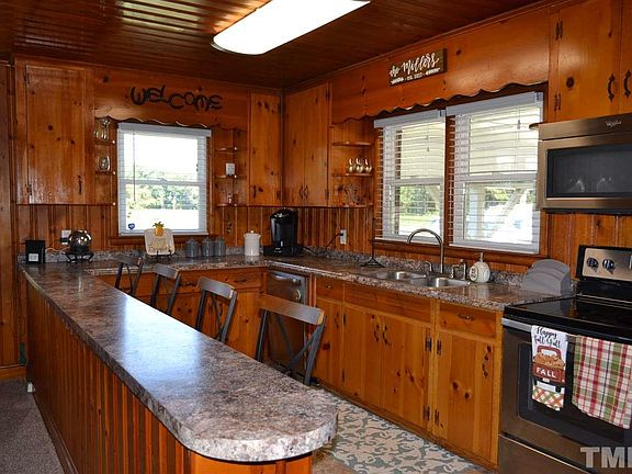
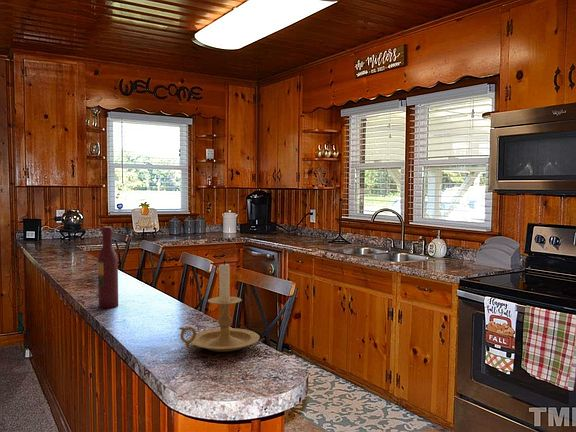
+ wine bottle (107, 266)
+ candle holder (224, 303)
